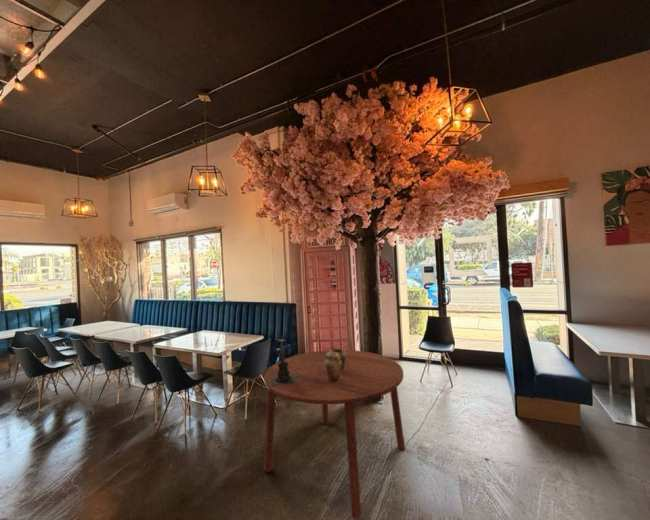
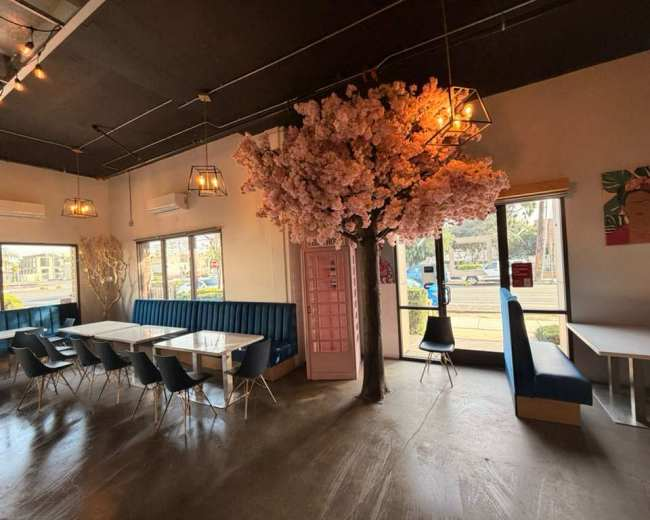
- candle holder (282, 356)
- jar set (335, 361)
- dining table (327, 414)
